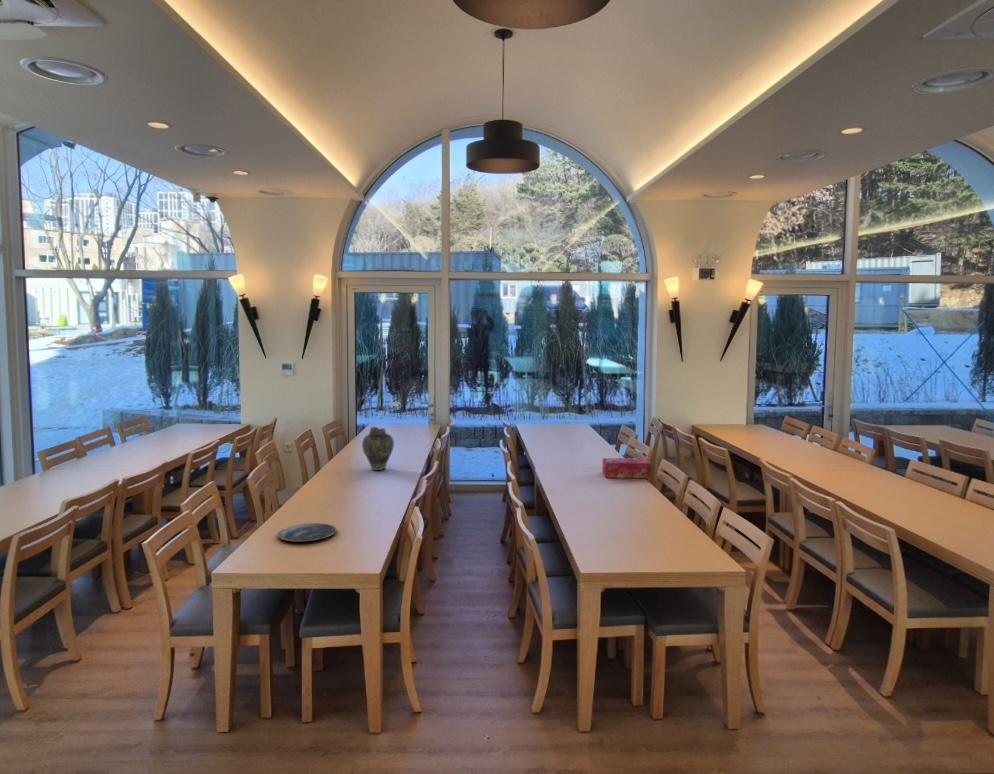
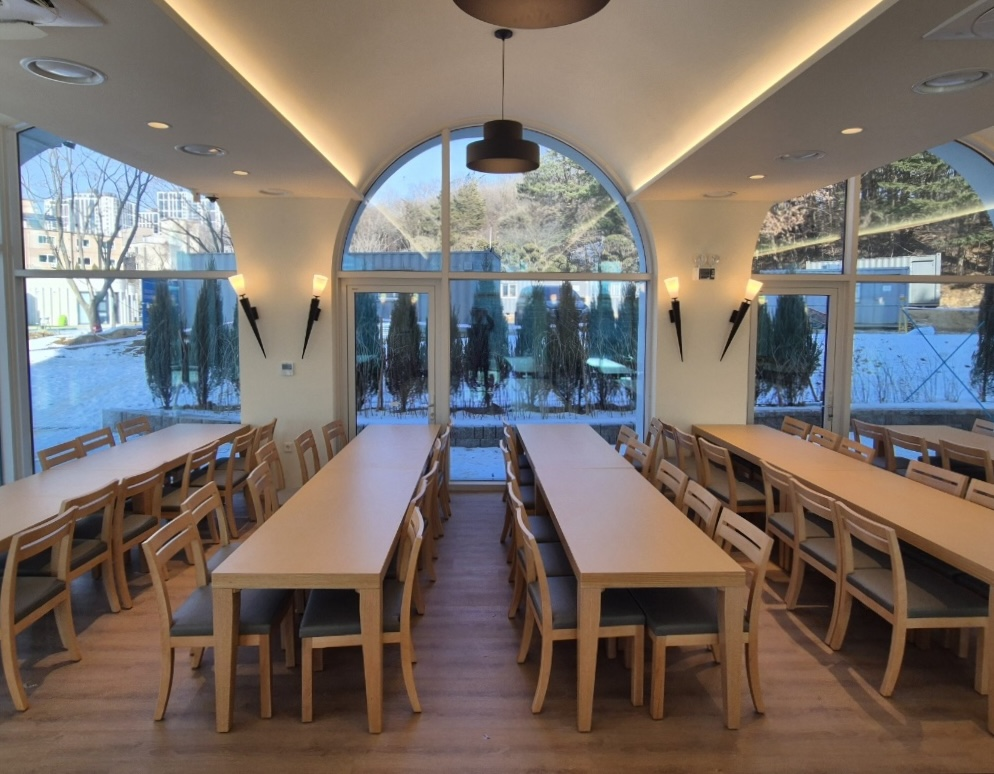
- vase (378, 448)
- tissue box (625, 467)
- plate (307, 533)
